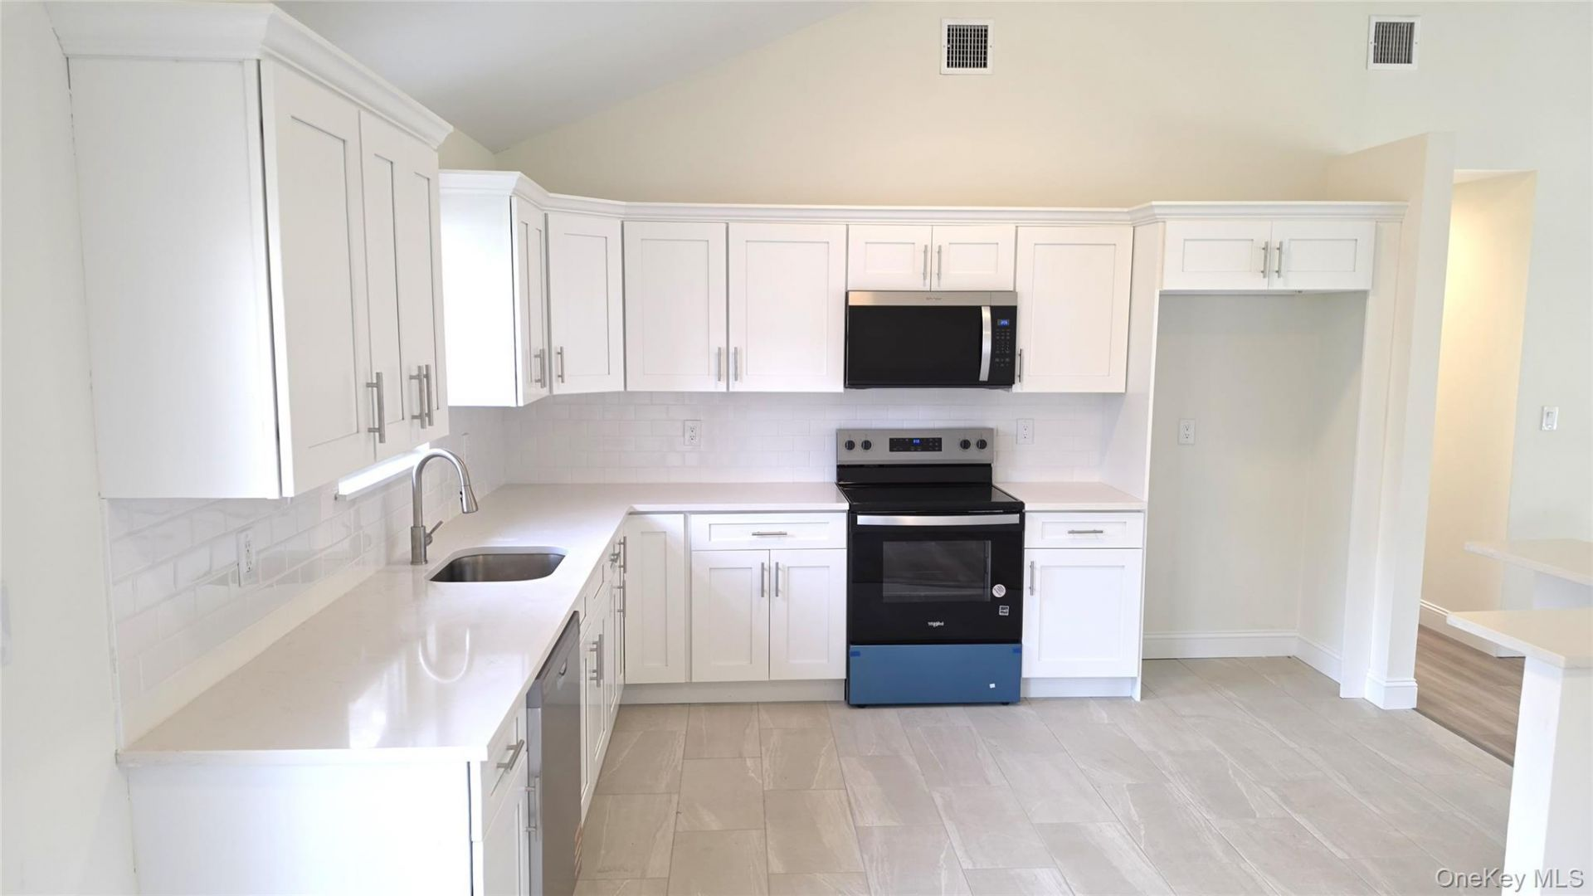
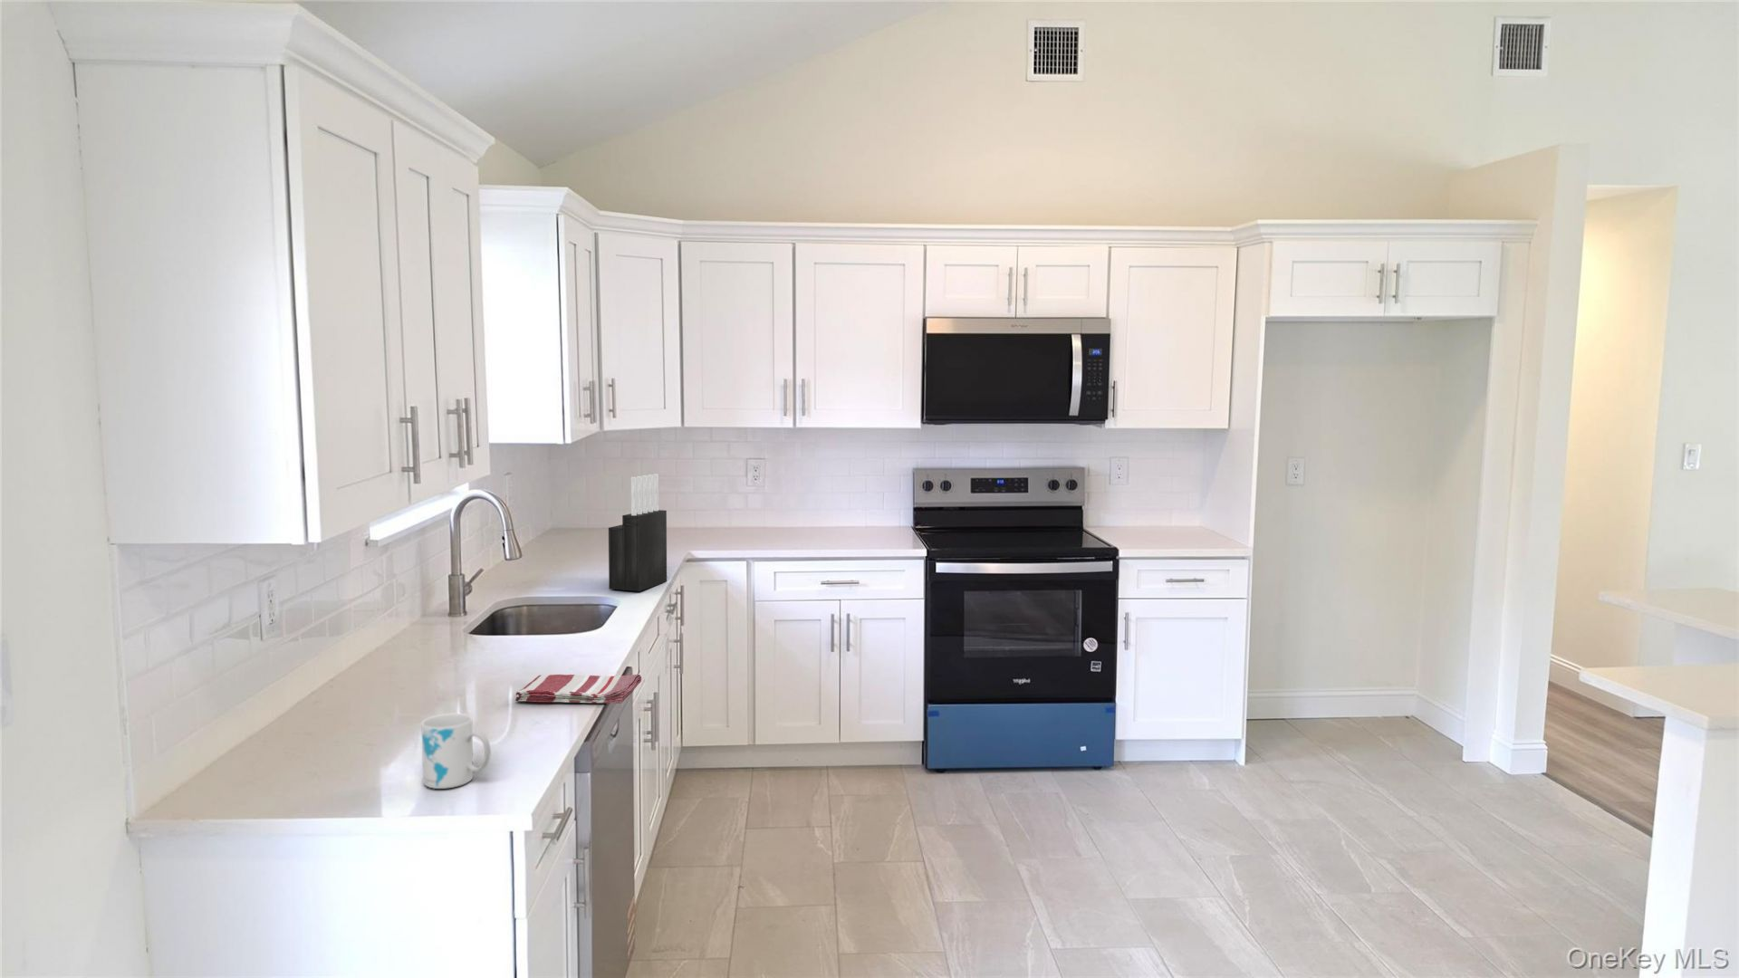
+ mug (457, 751)
+ knife block (635, 530)
+ dish towel (579, 685)
